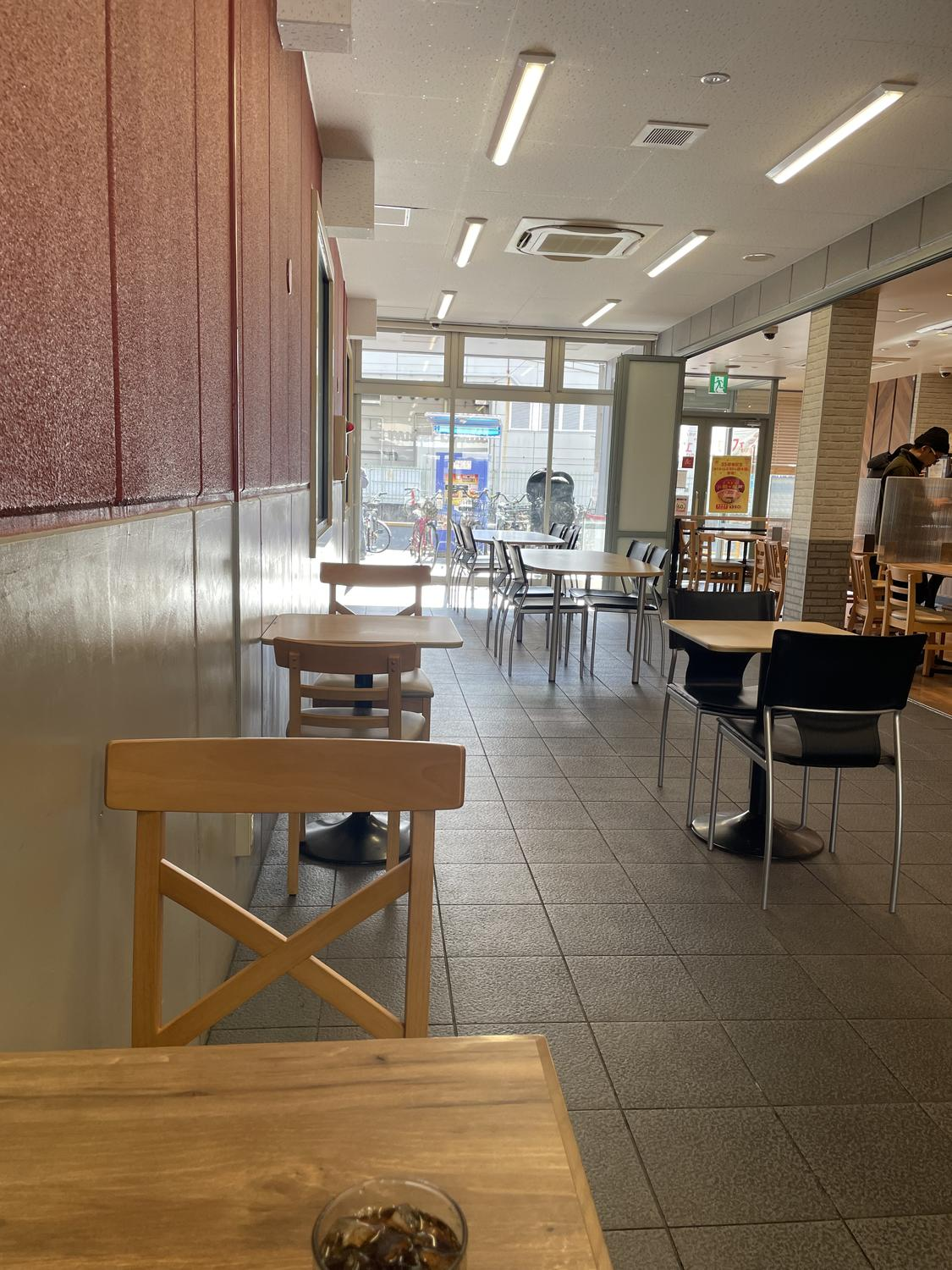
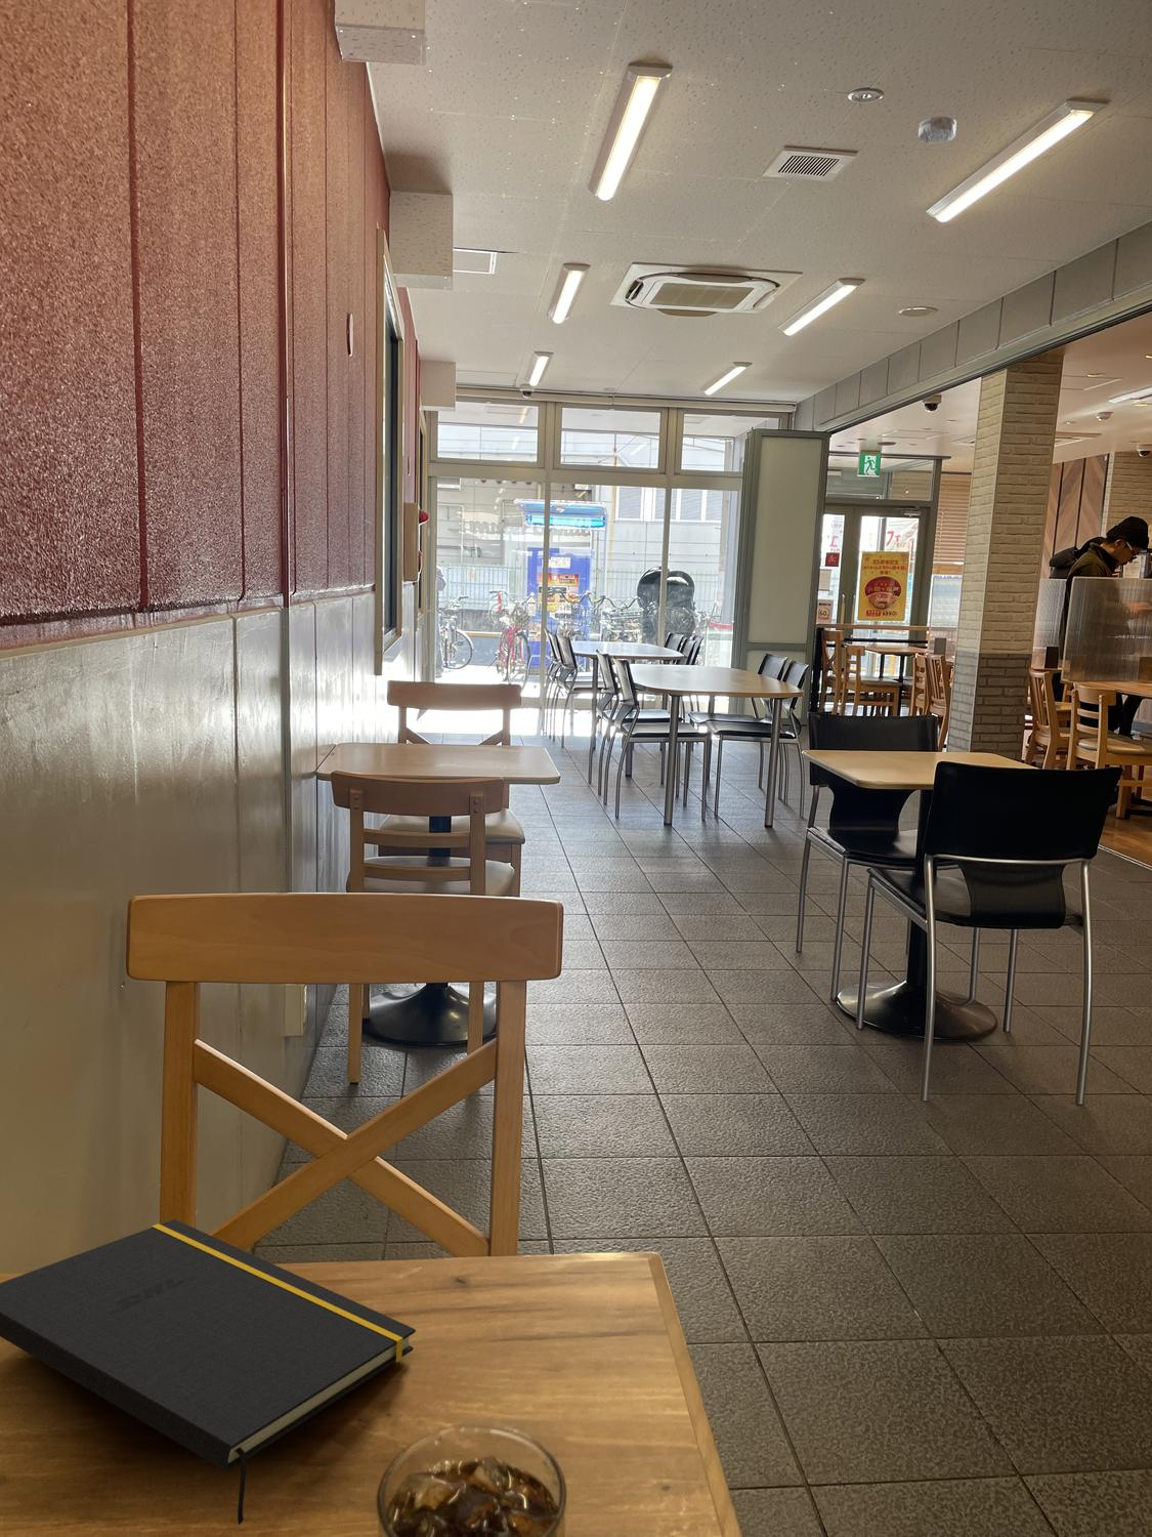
+ notepad (195, 1323)
+ smoke detector (937, 129)
